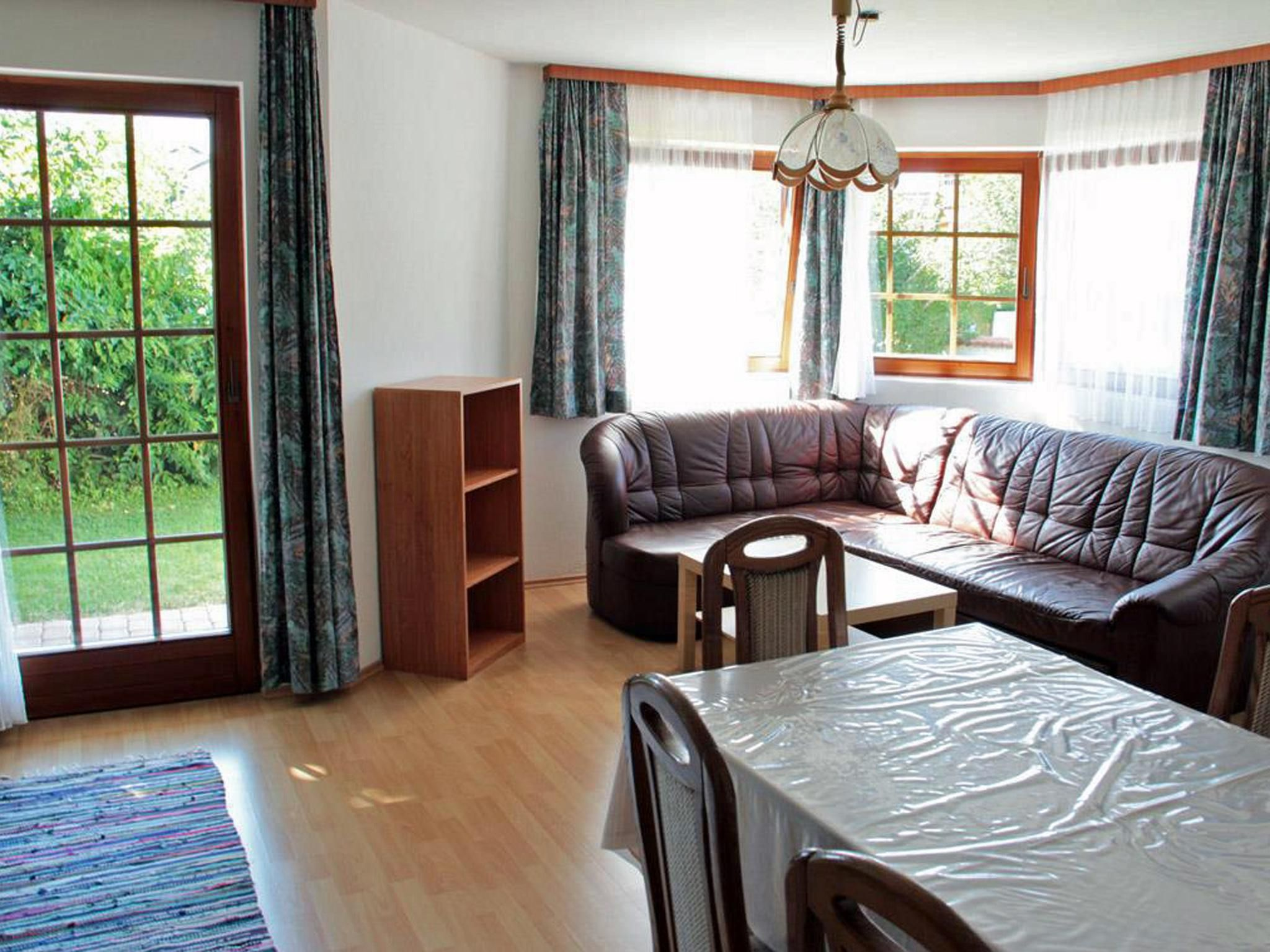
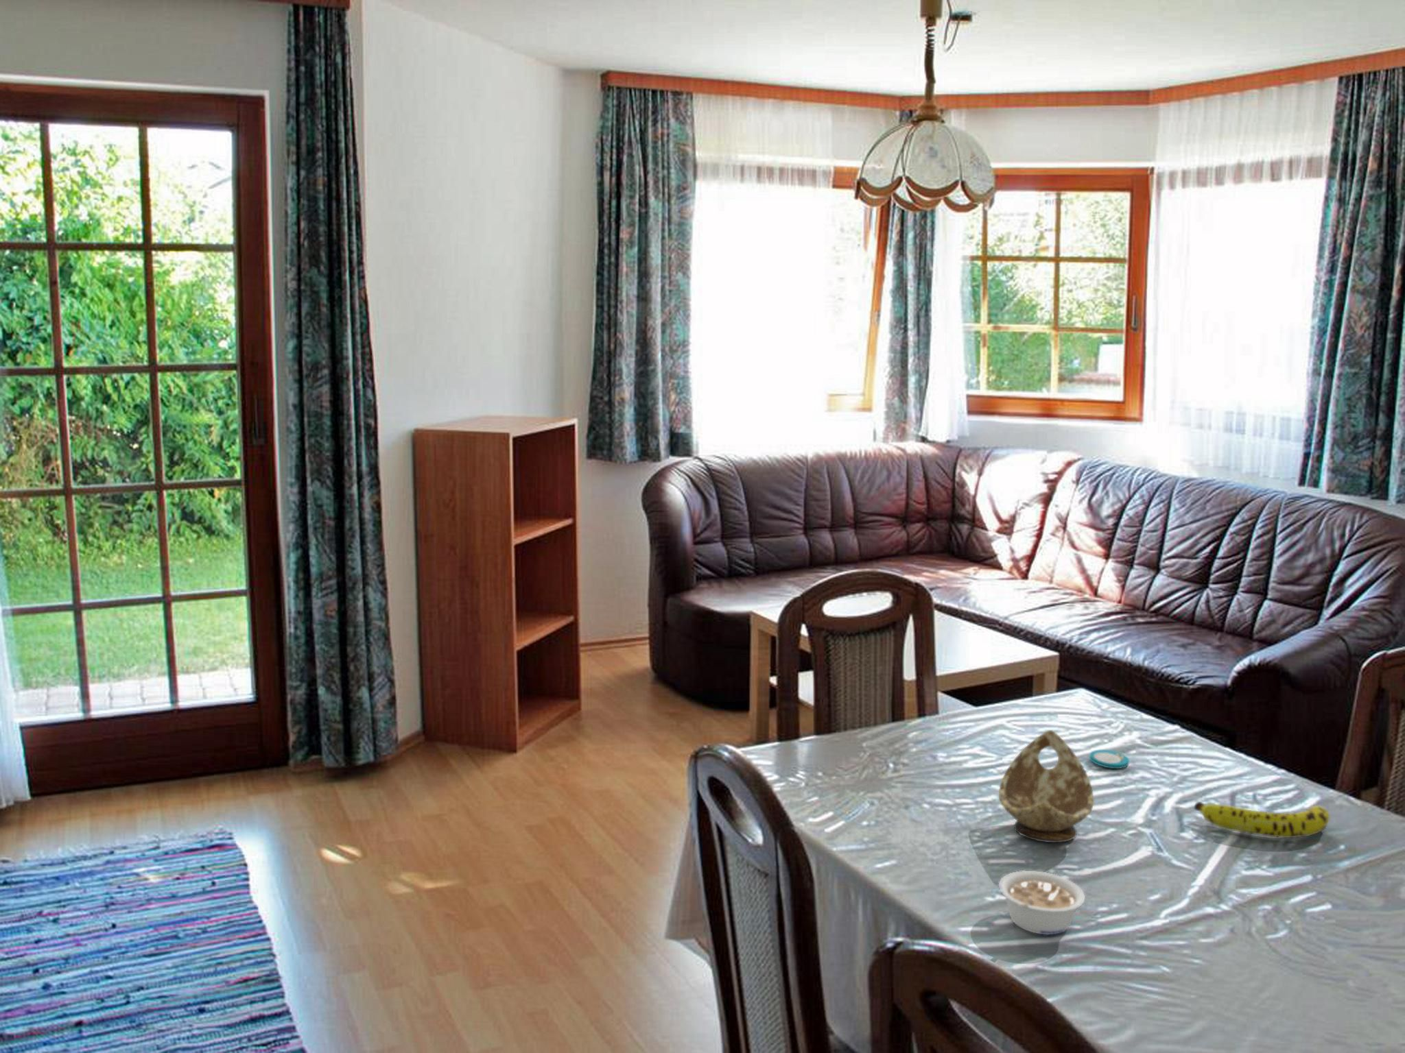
+ fruit (1262, 813)
+ plate (1107, 755)
+ decorative bowl (1048, 790)
+ legume (1041, 904)
